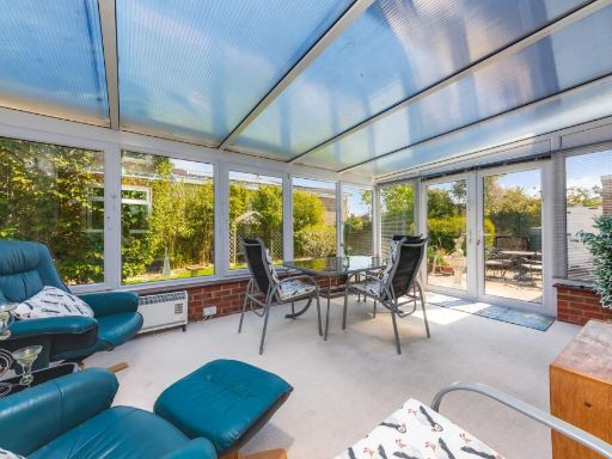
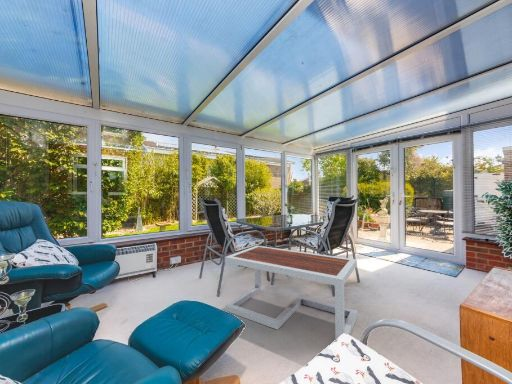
+ coffee table (292, 276)
